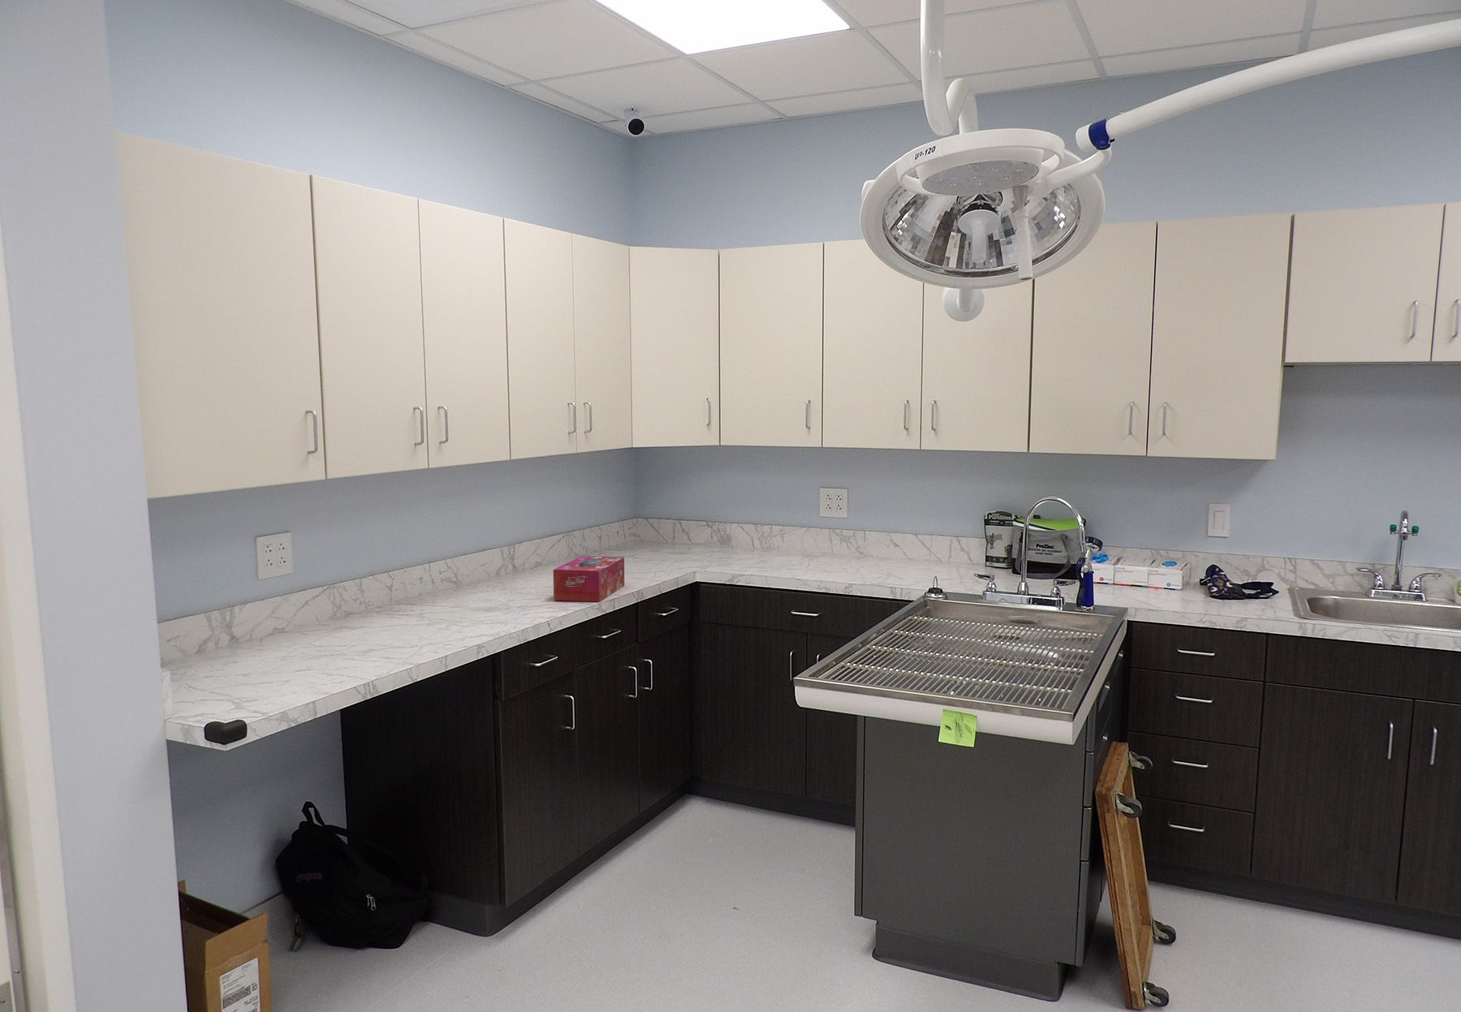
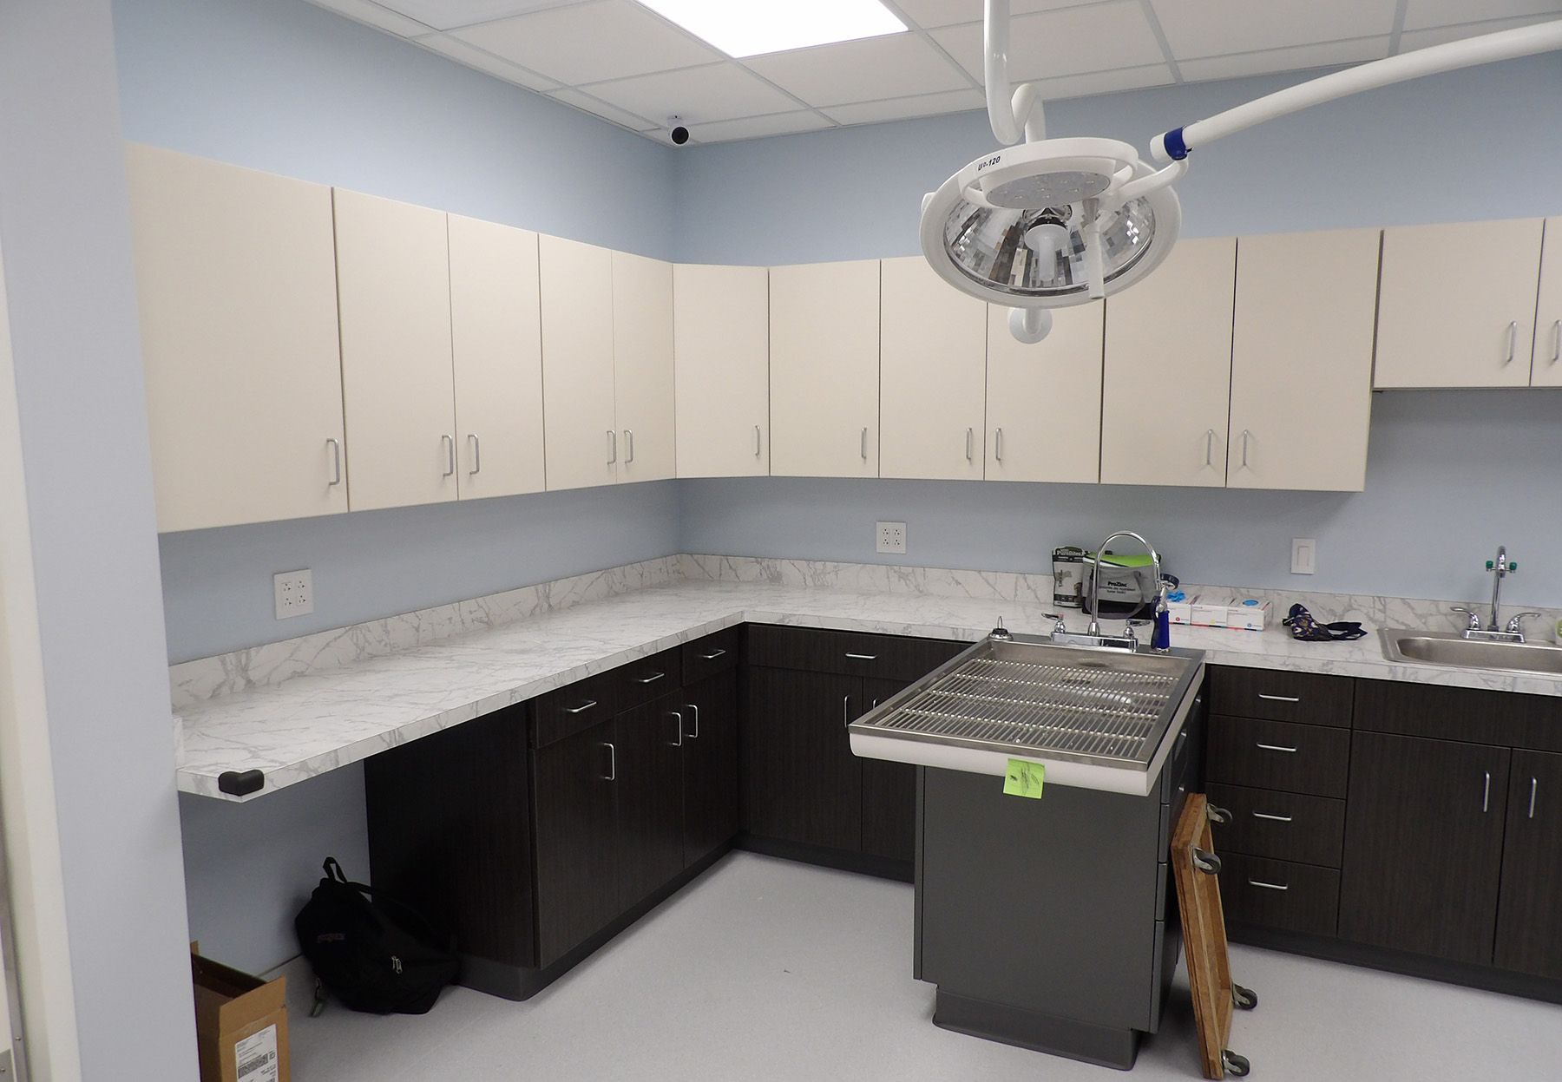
- tissue box (591, 577)
